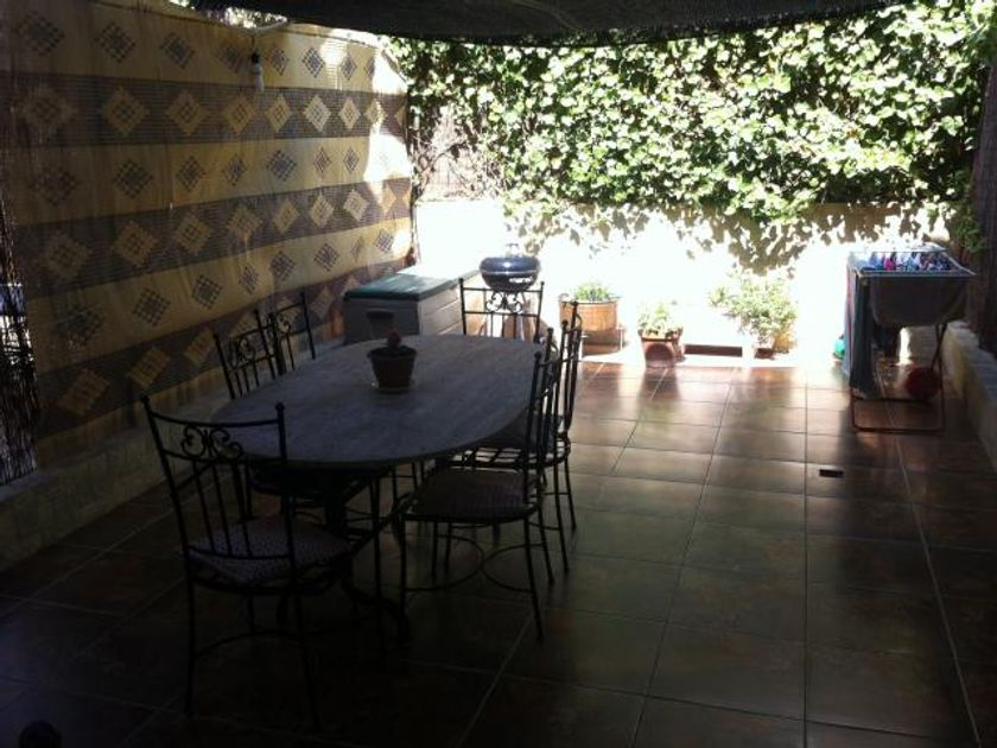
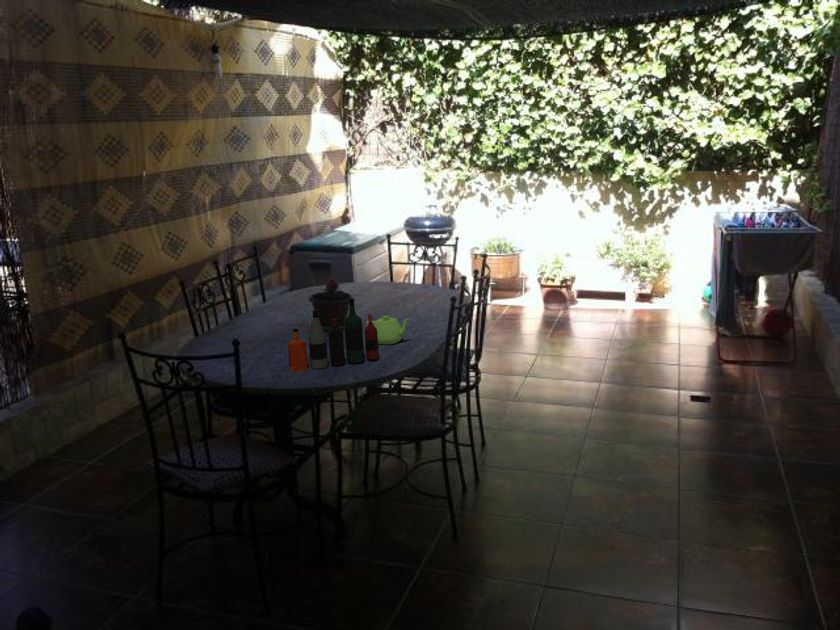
+ bottle collection (333, 333)
+ teapot (388, 328)
